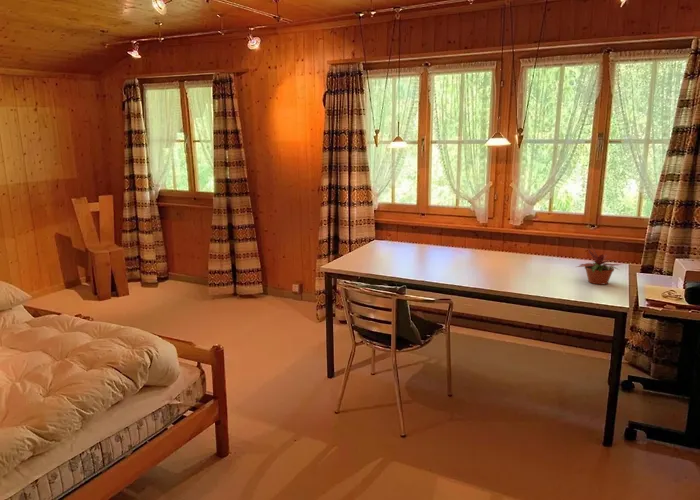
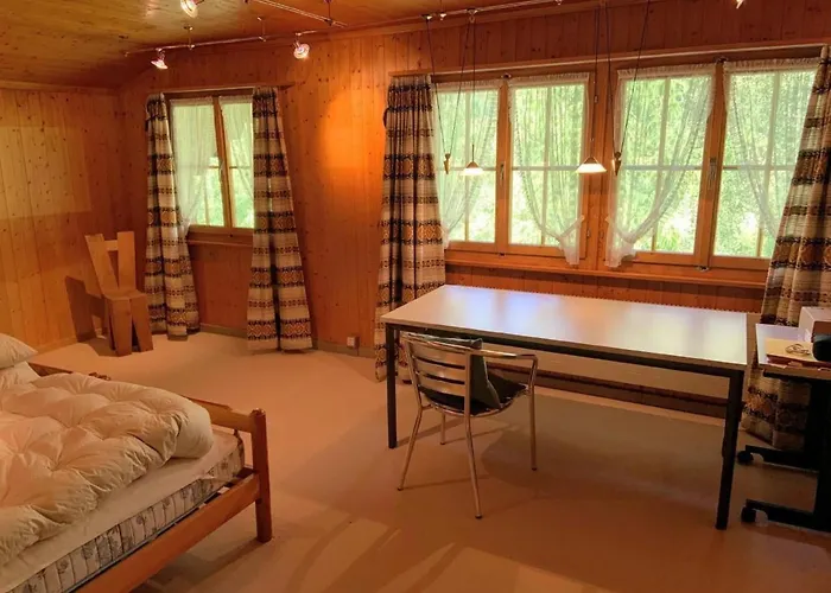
- potted plant (599, 263)
